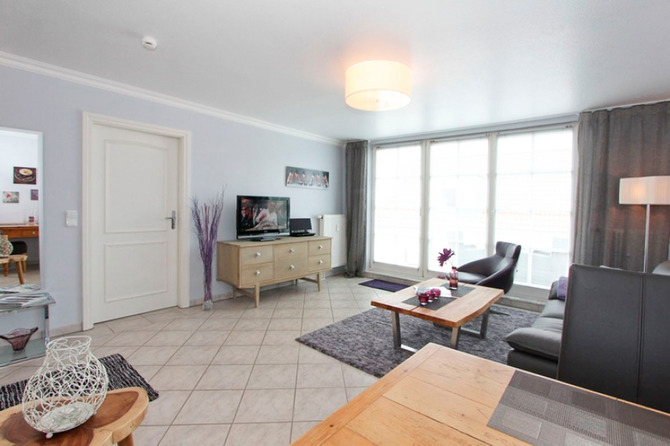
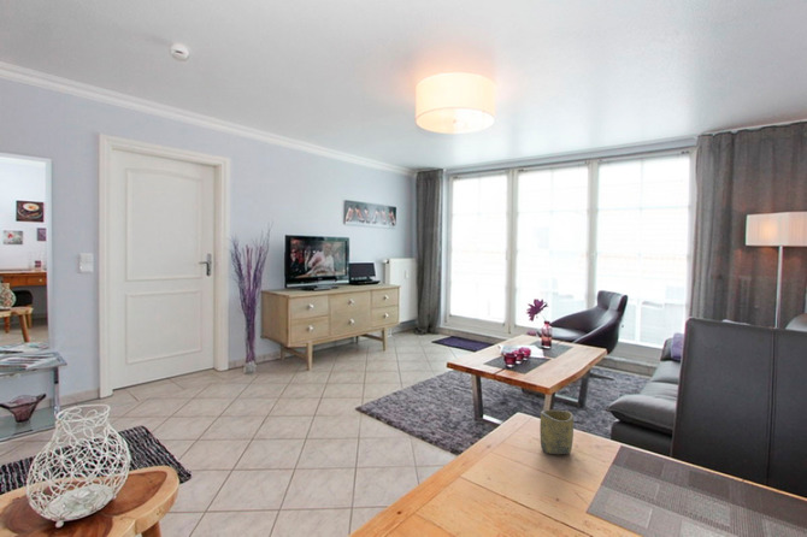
+ cup (555, 431)
